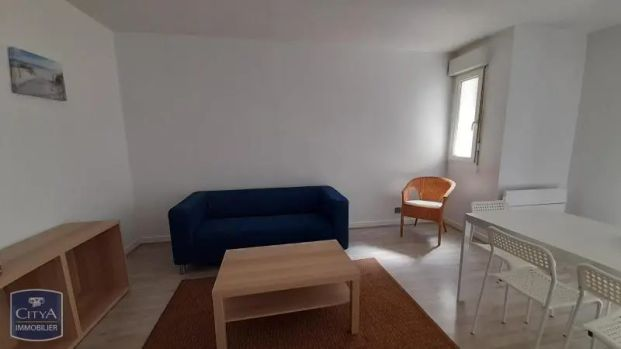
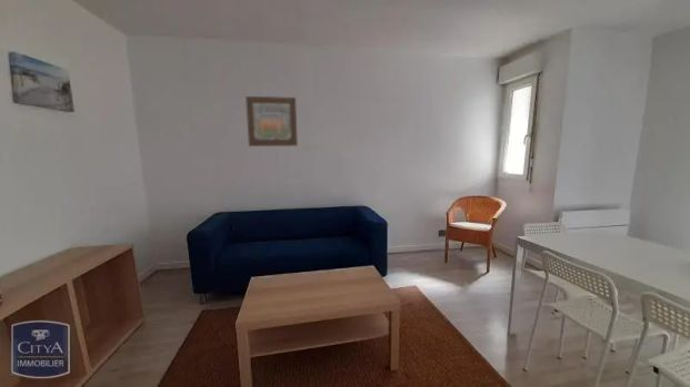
+ wall art (272, 121)
